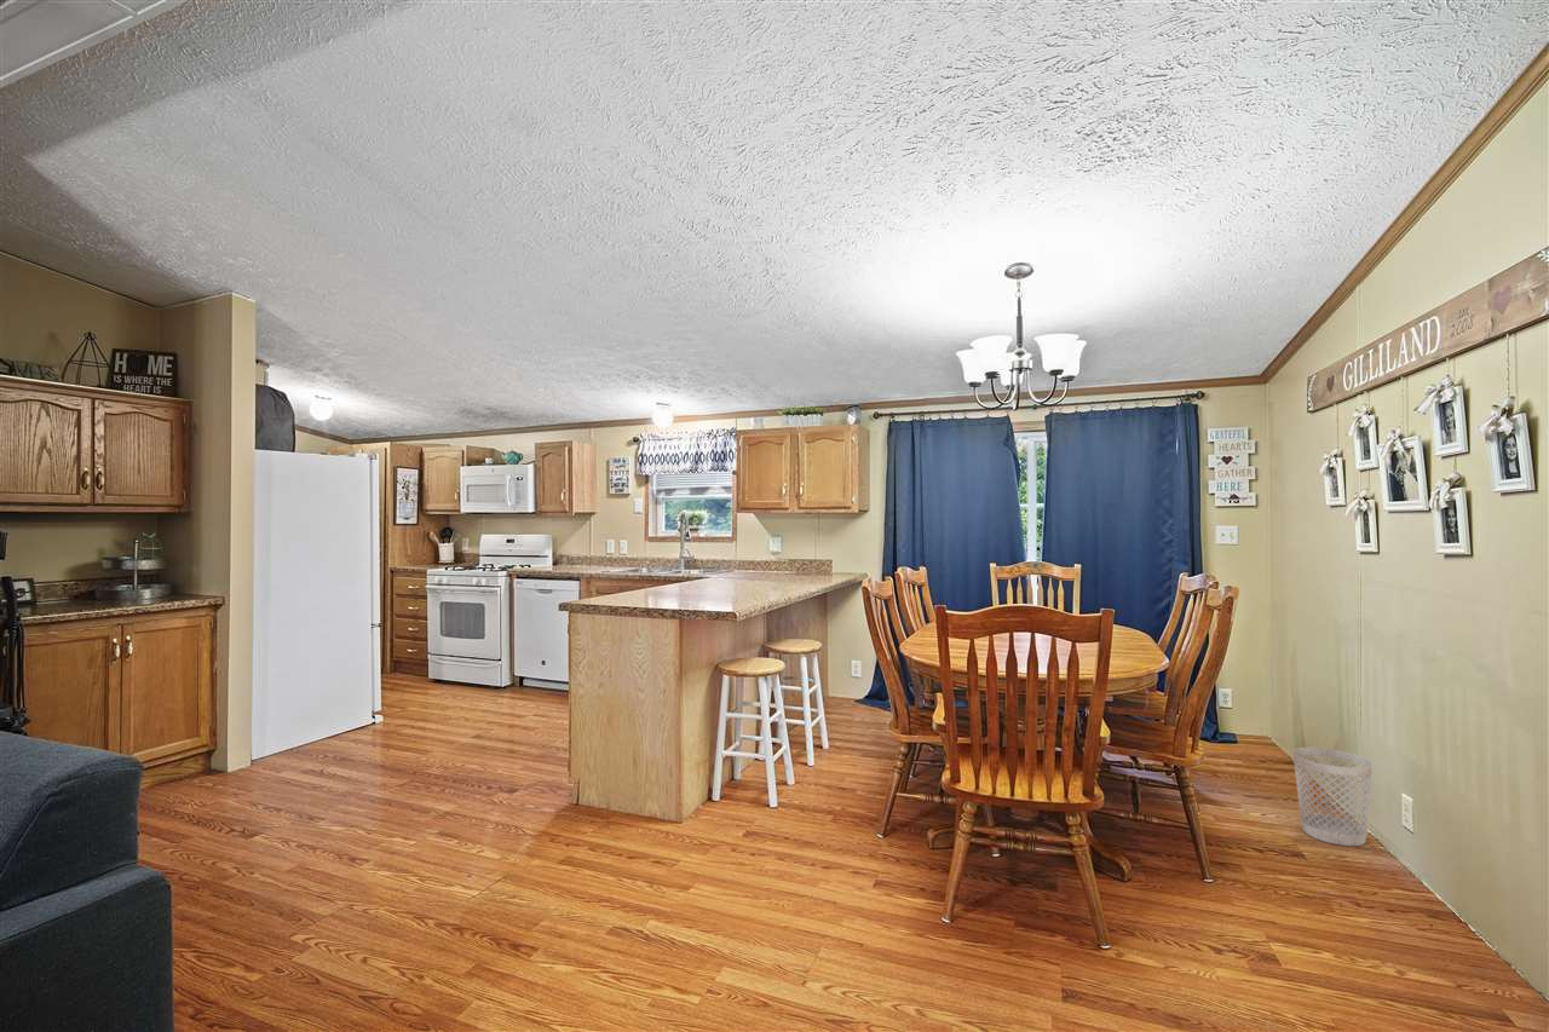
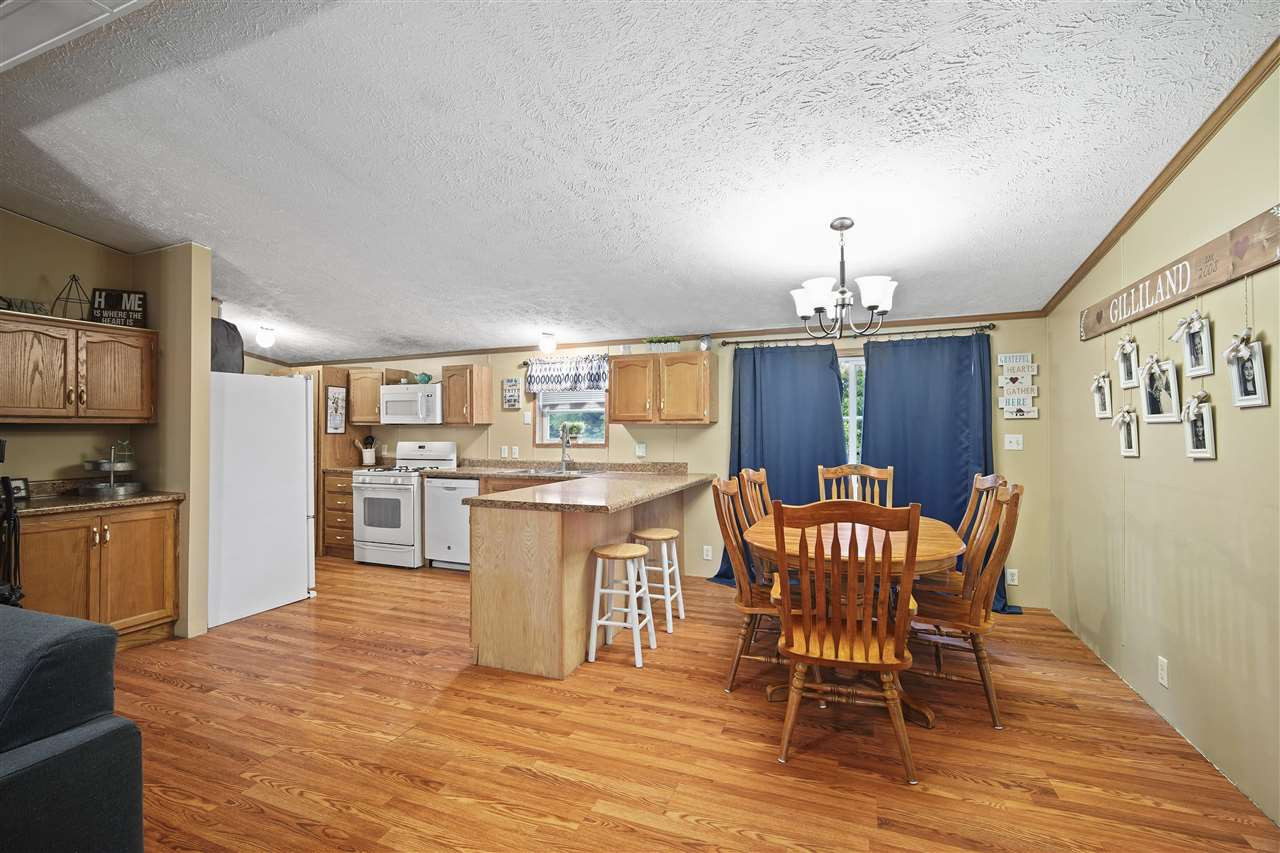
- wastebasket (1331, 796)
